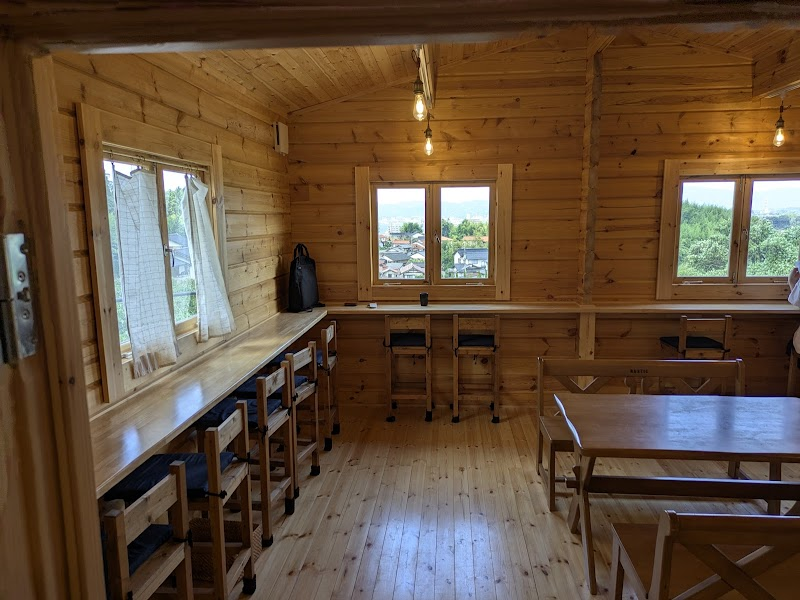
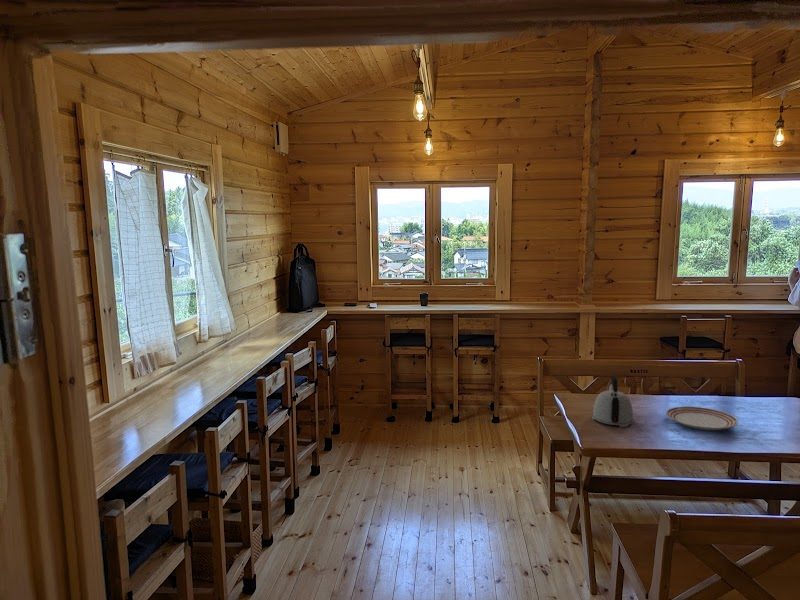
+ kettle (613, 398)
+ dinner plate (700, 419)
